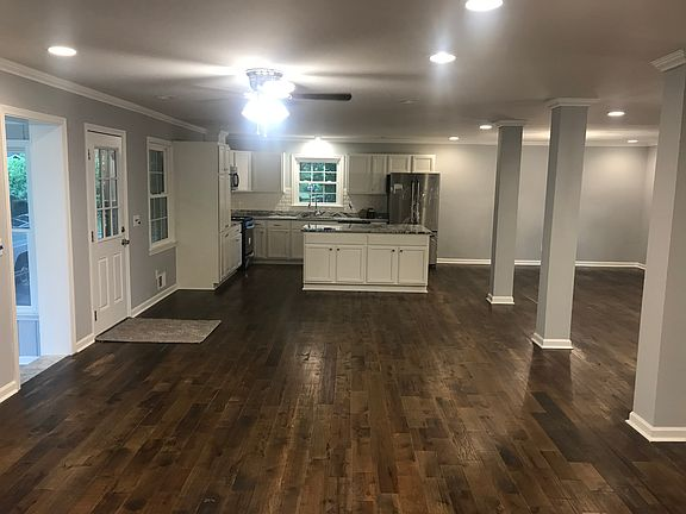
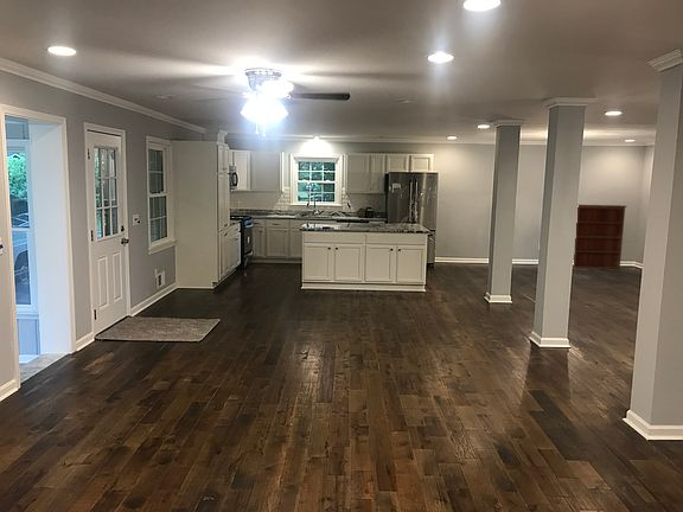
+ bookcase (596, 236)
